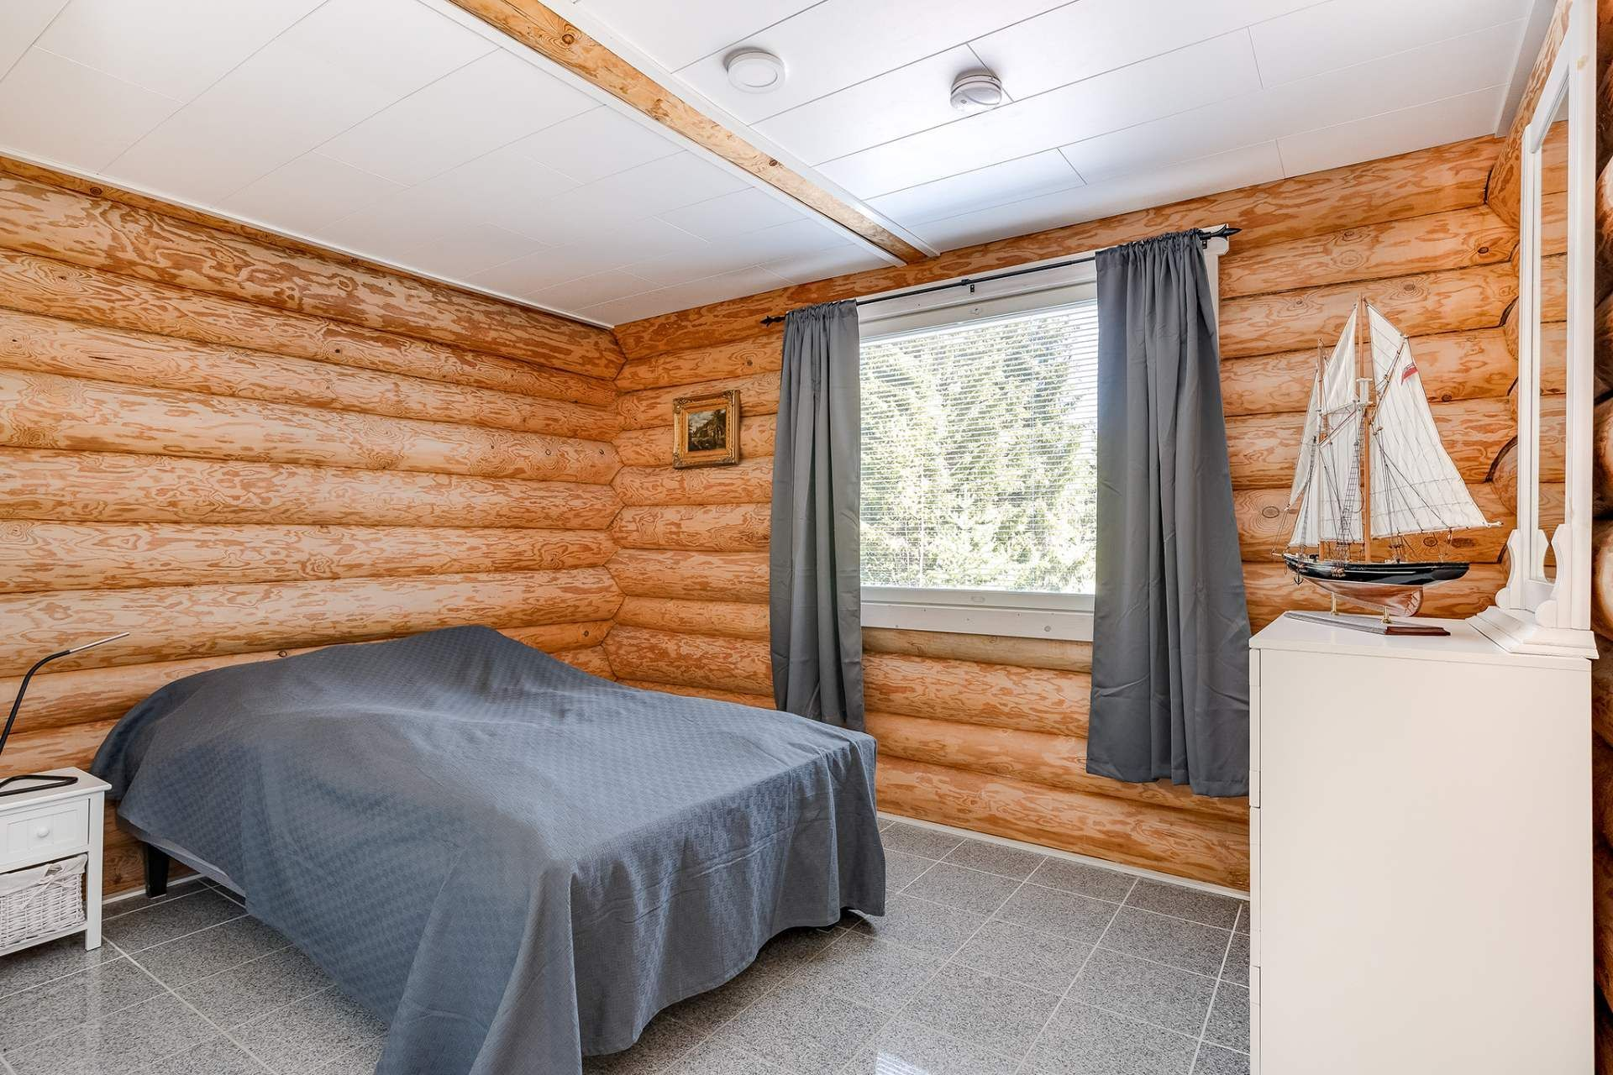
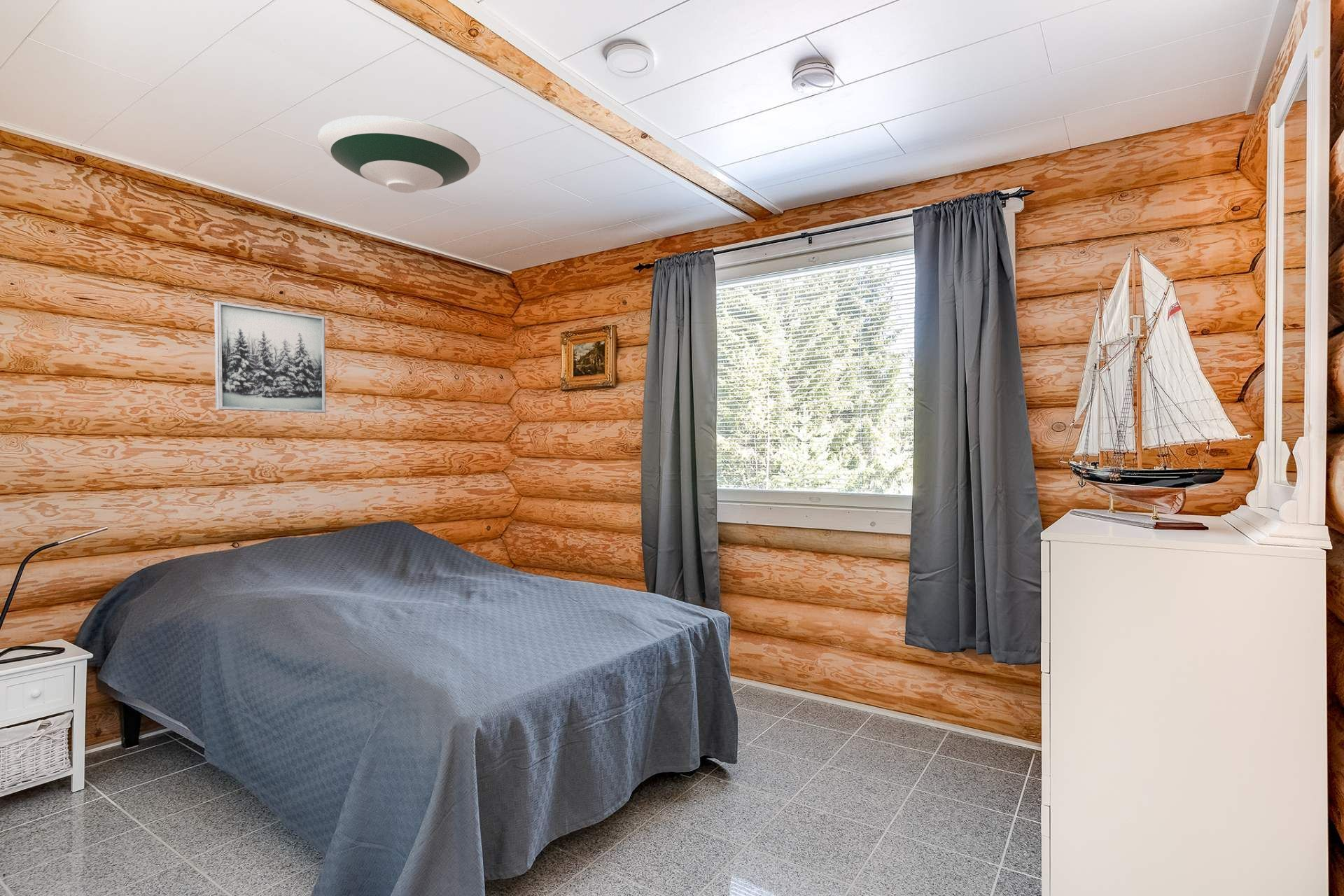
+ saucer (402, 169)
+ wall art (273, 360)
